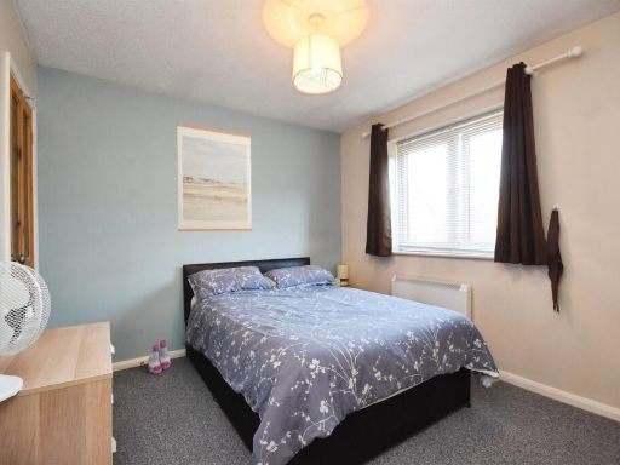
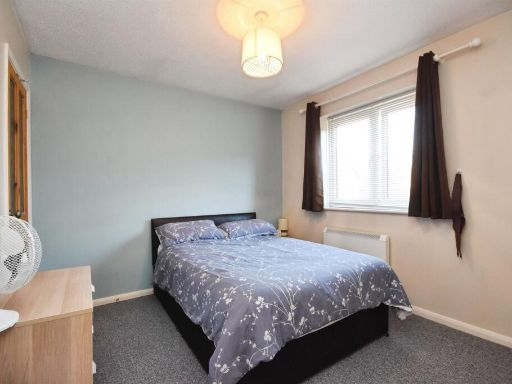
- wall art (217, 180)
- boots (159, 355)
